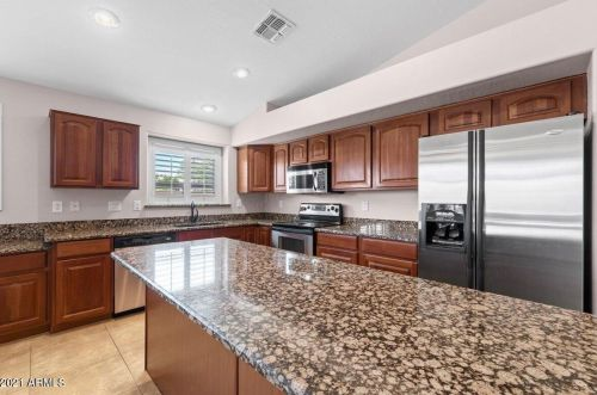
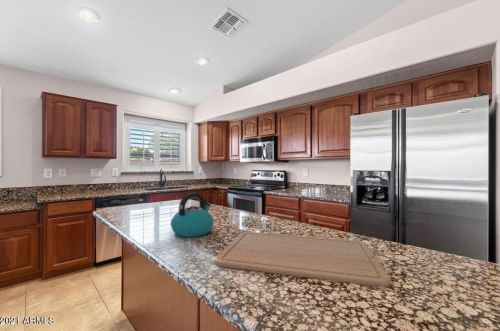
+ kettle (194, 211)
+ chopping board (297, 251)
